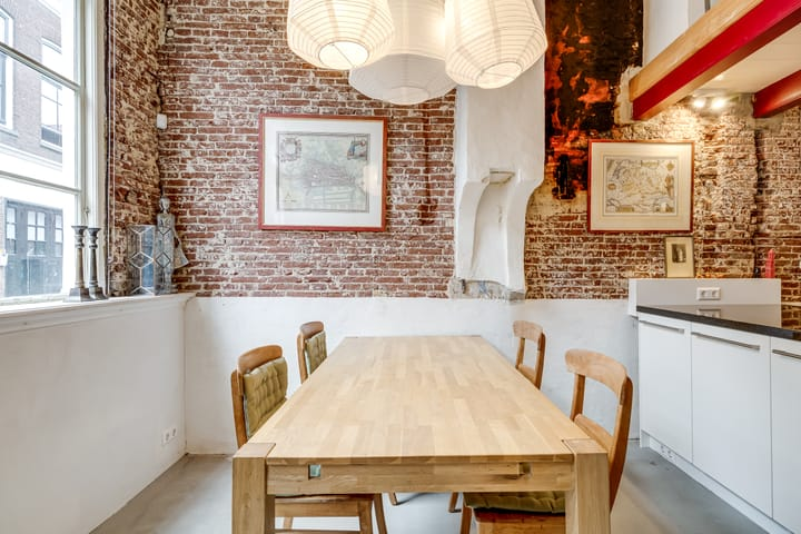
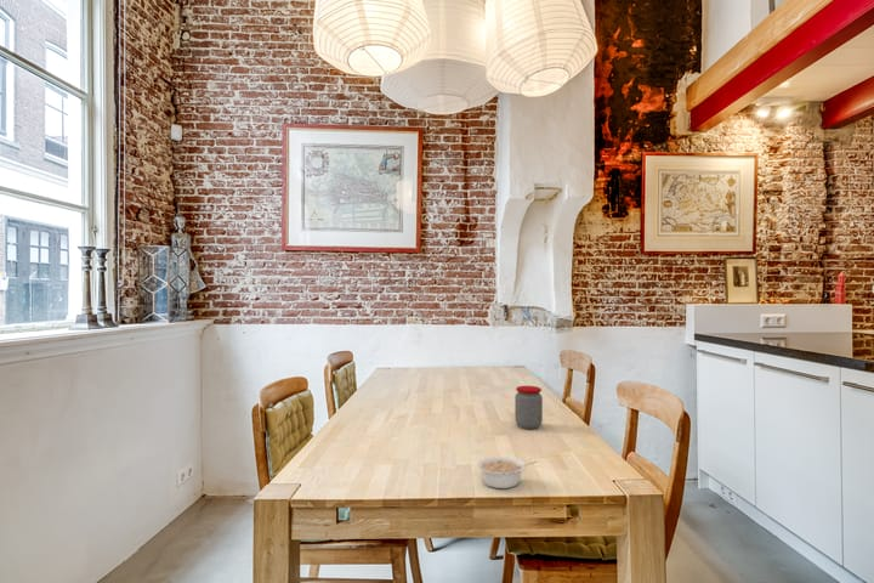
+ jar (528, 407)
+ legume (503, 470)
